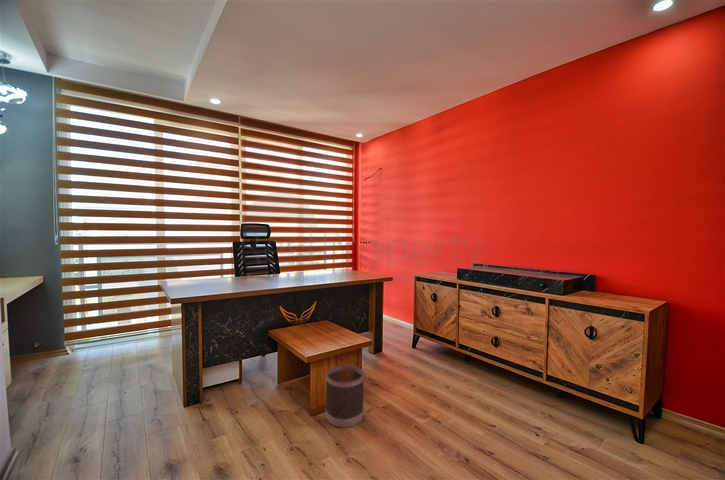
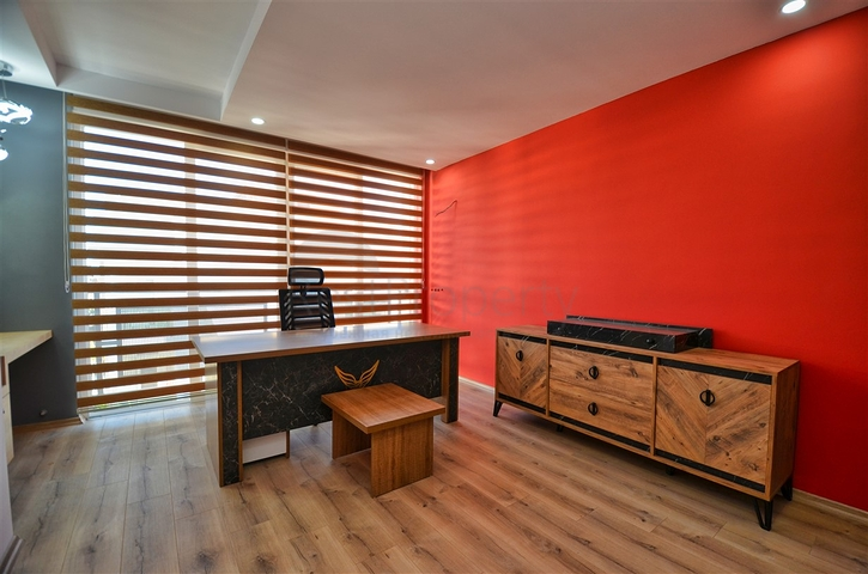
- wastebasket (344, 394)
